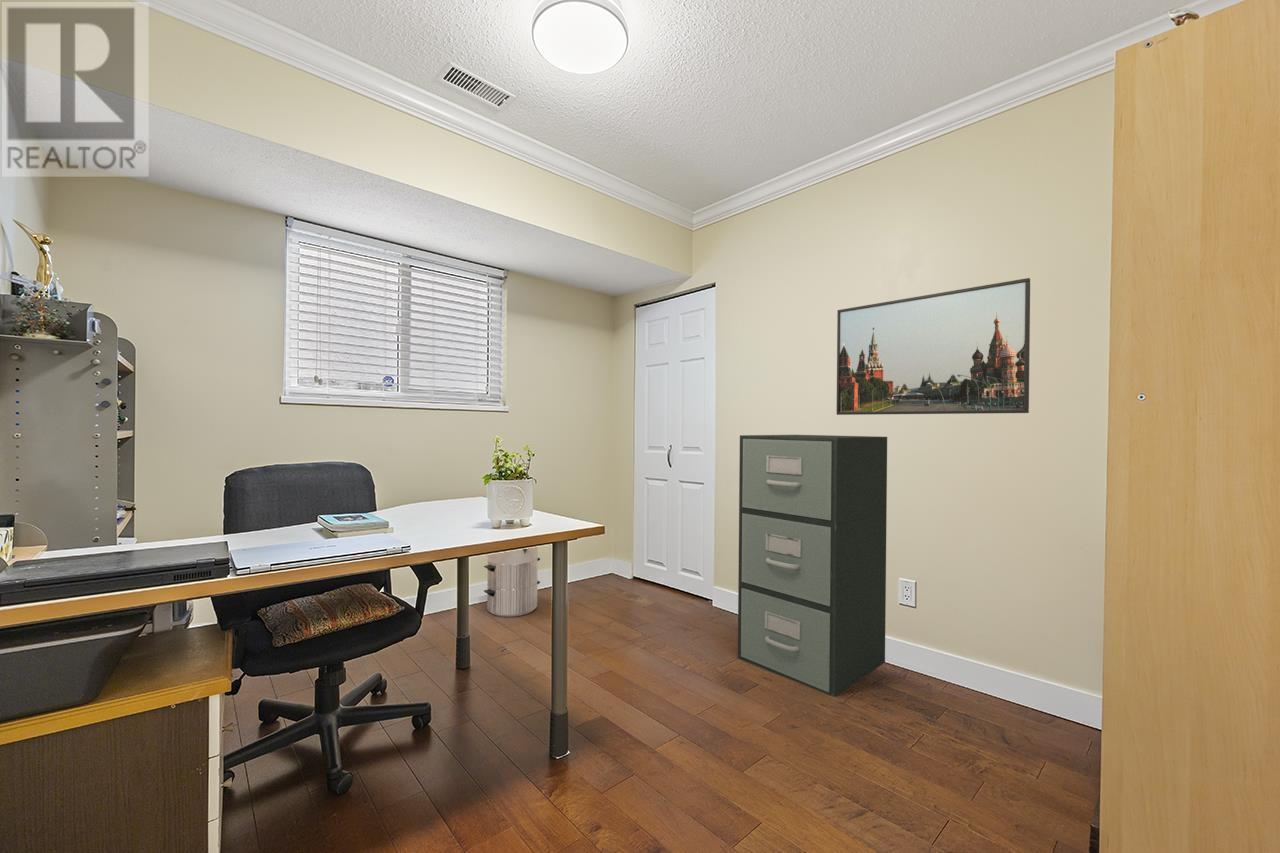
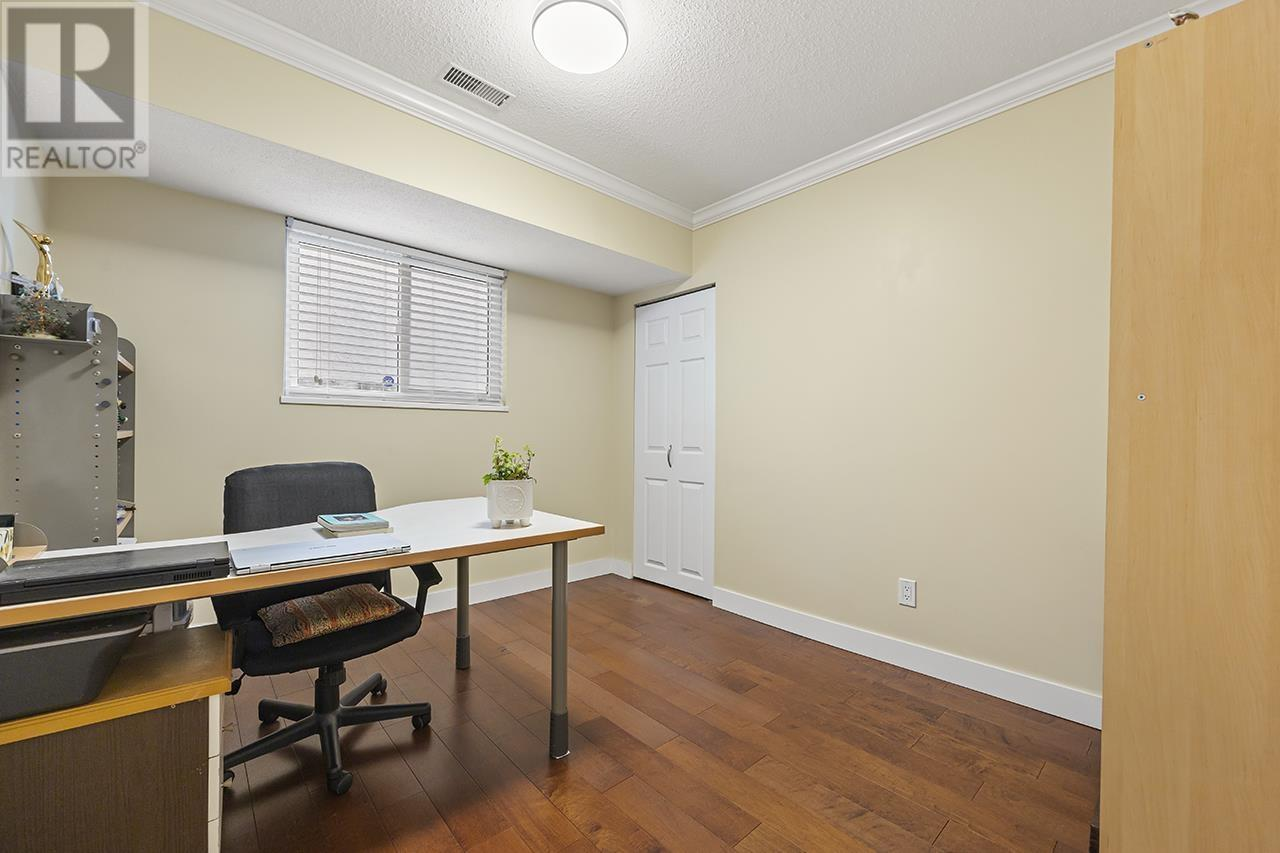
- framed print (921, 355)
- waste bin (512, 571)
- filing cabinet (809, 548)
